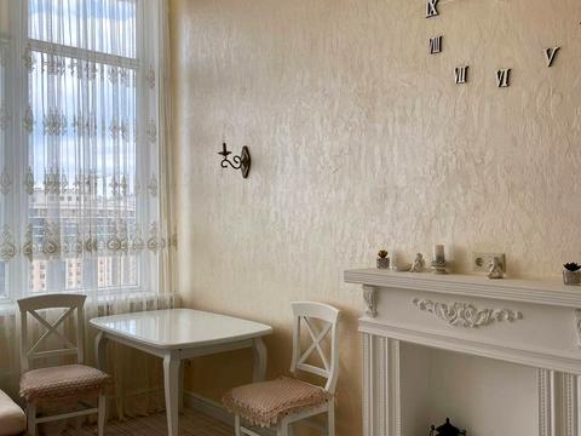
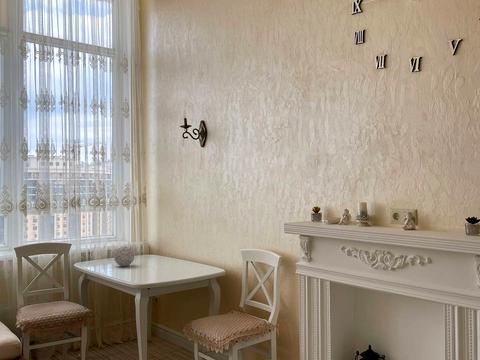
+ decorative ball (124, 256)
